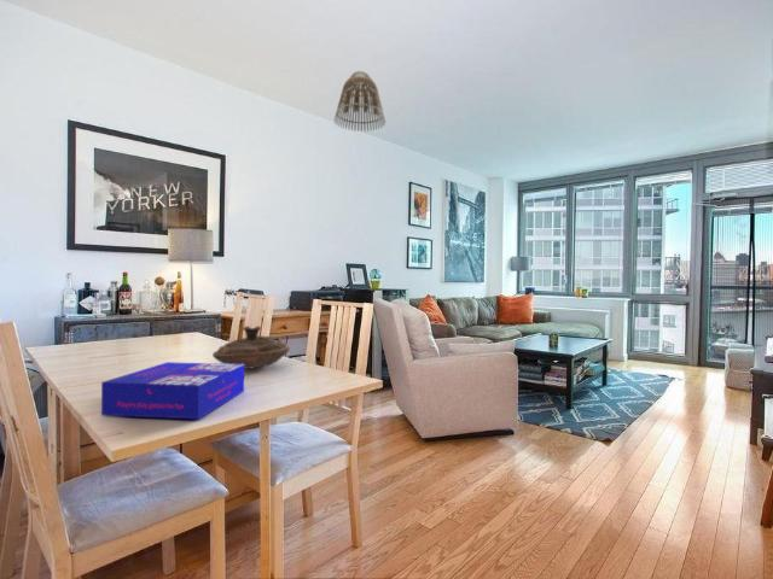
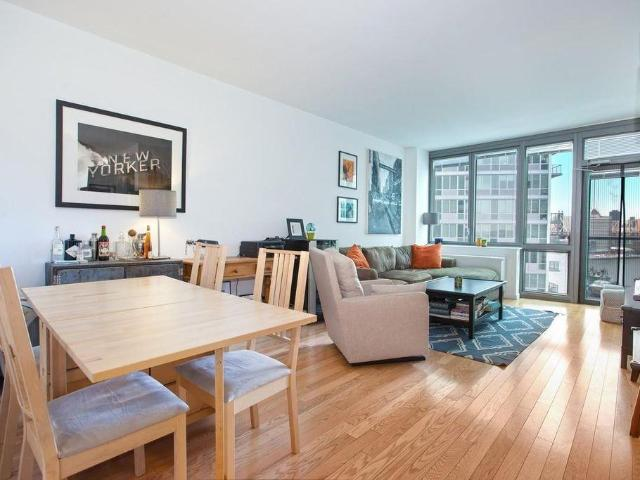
- decorative bowl (251, 346)
- lamp shade (359, 98)
- board game (180, 386)
